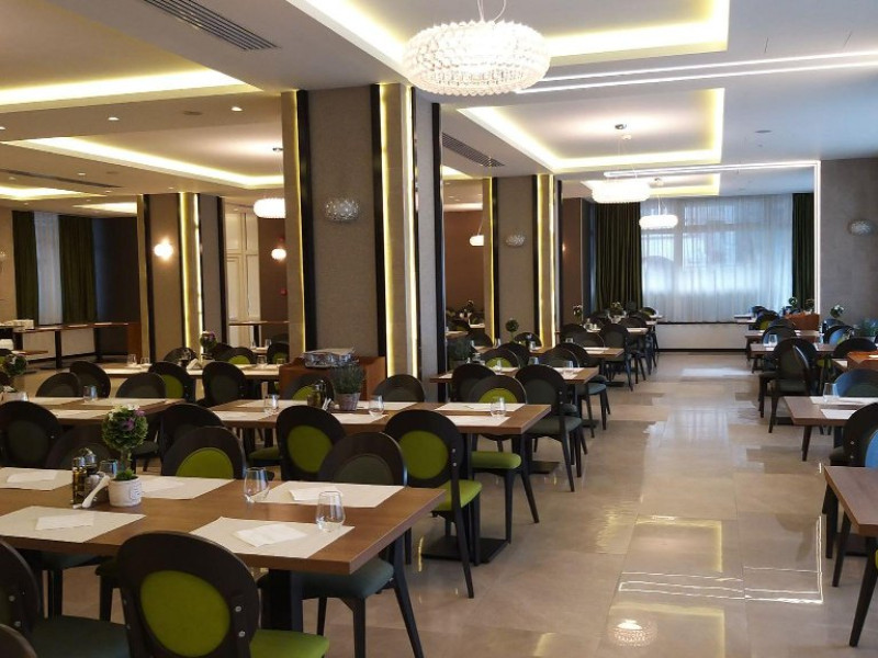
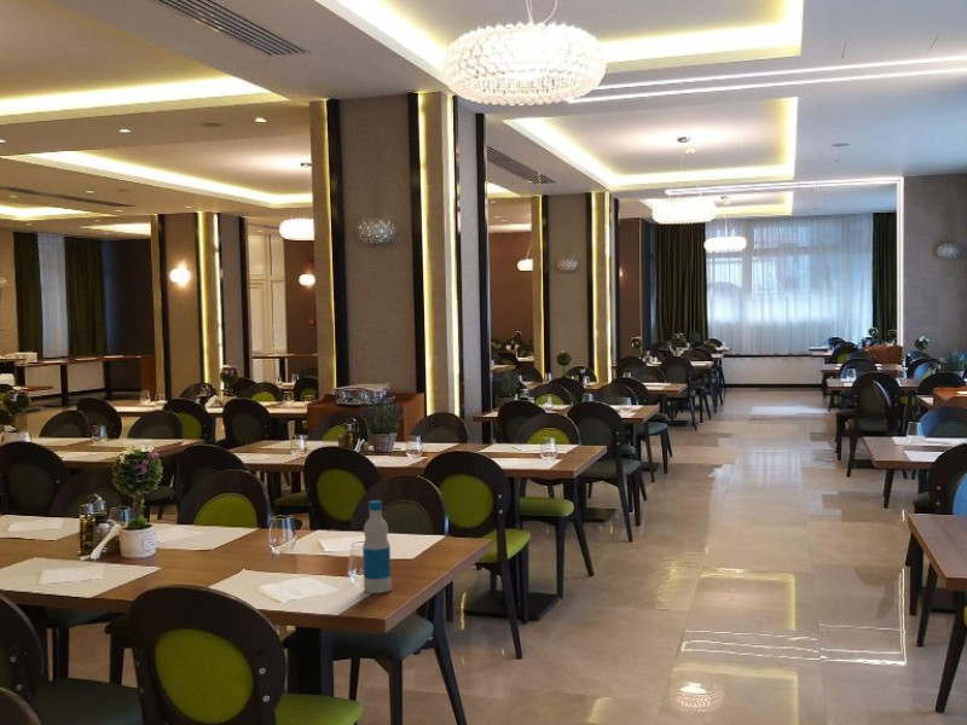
+ bottle (376, 545)
